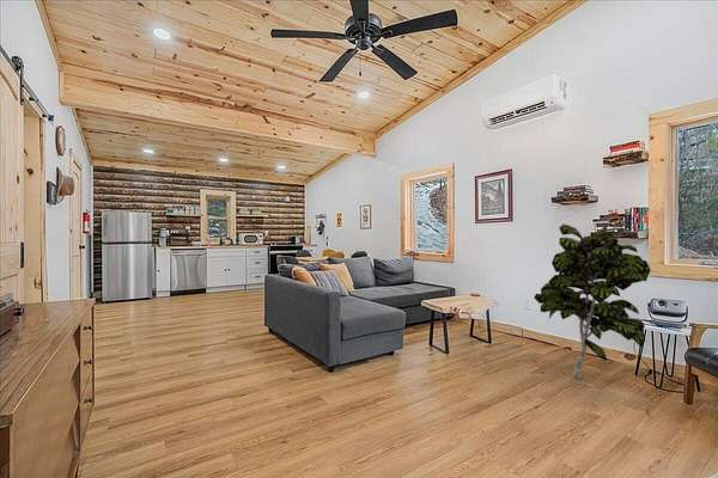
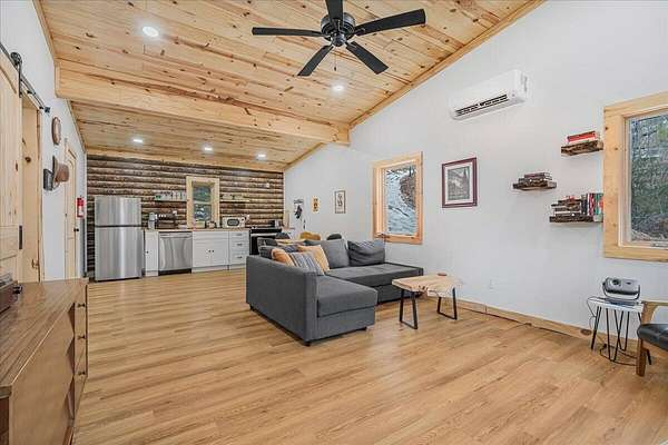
- indoor plant (585, 300)
